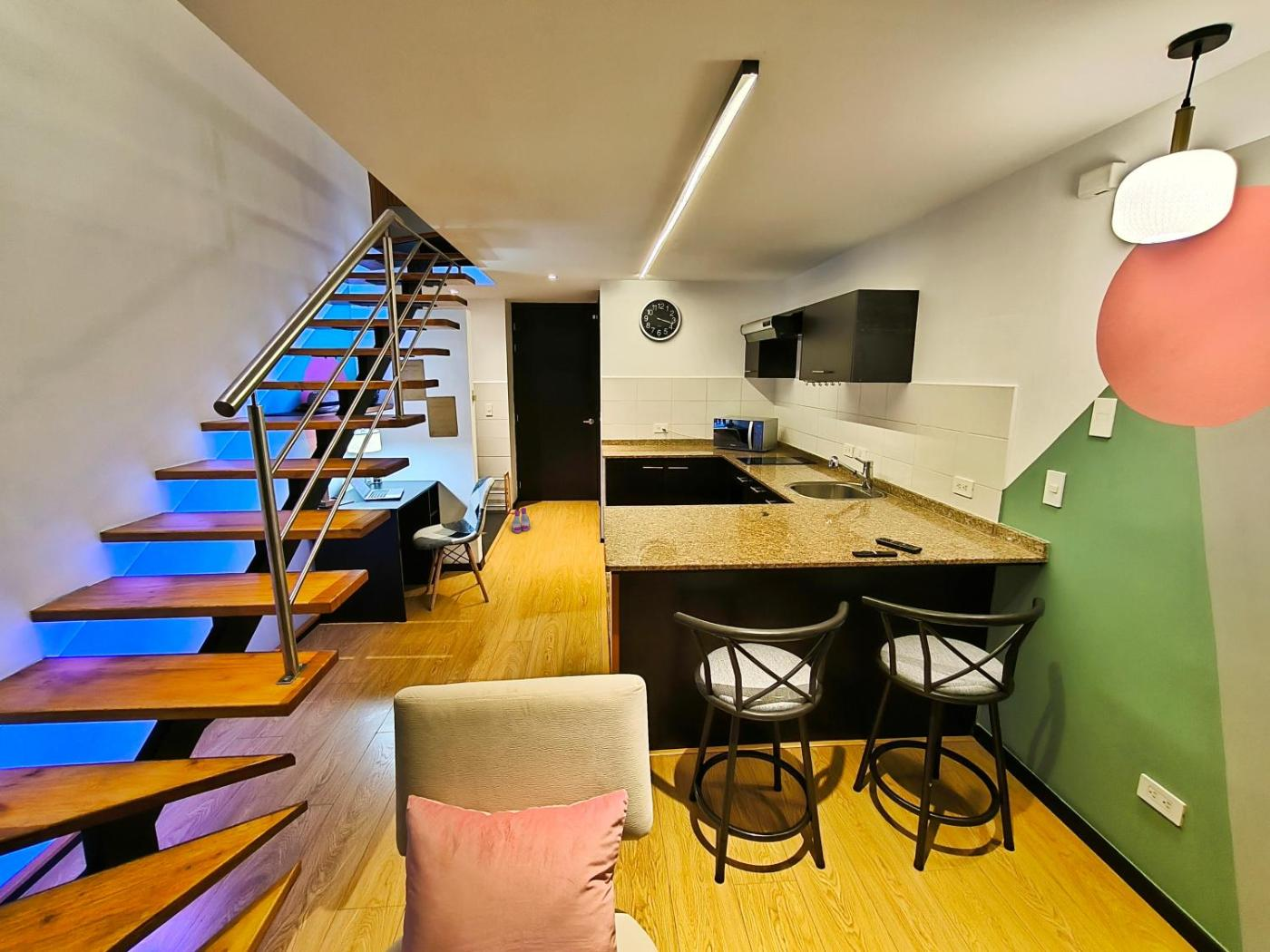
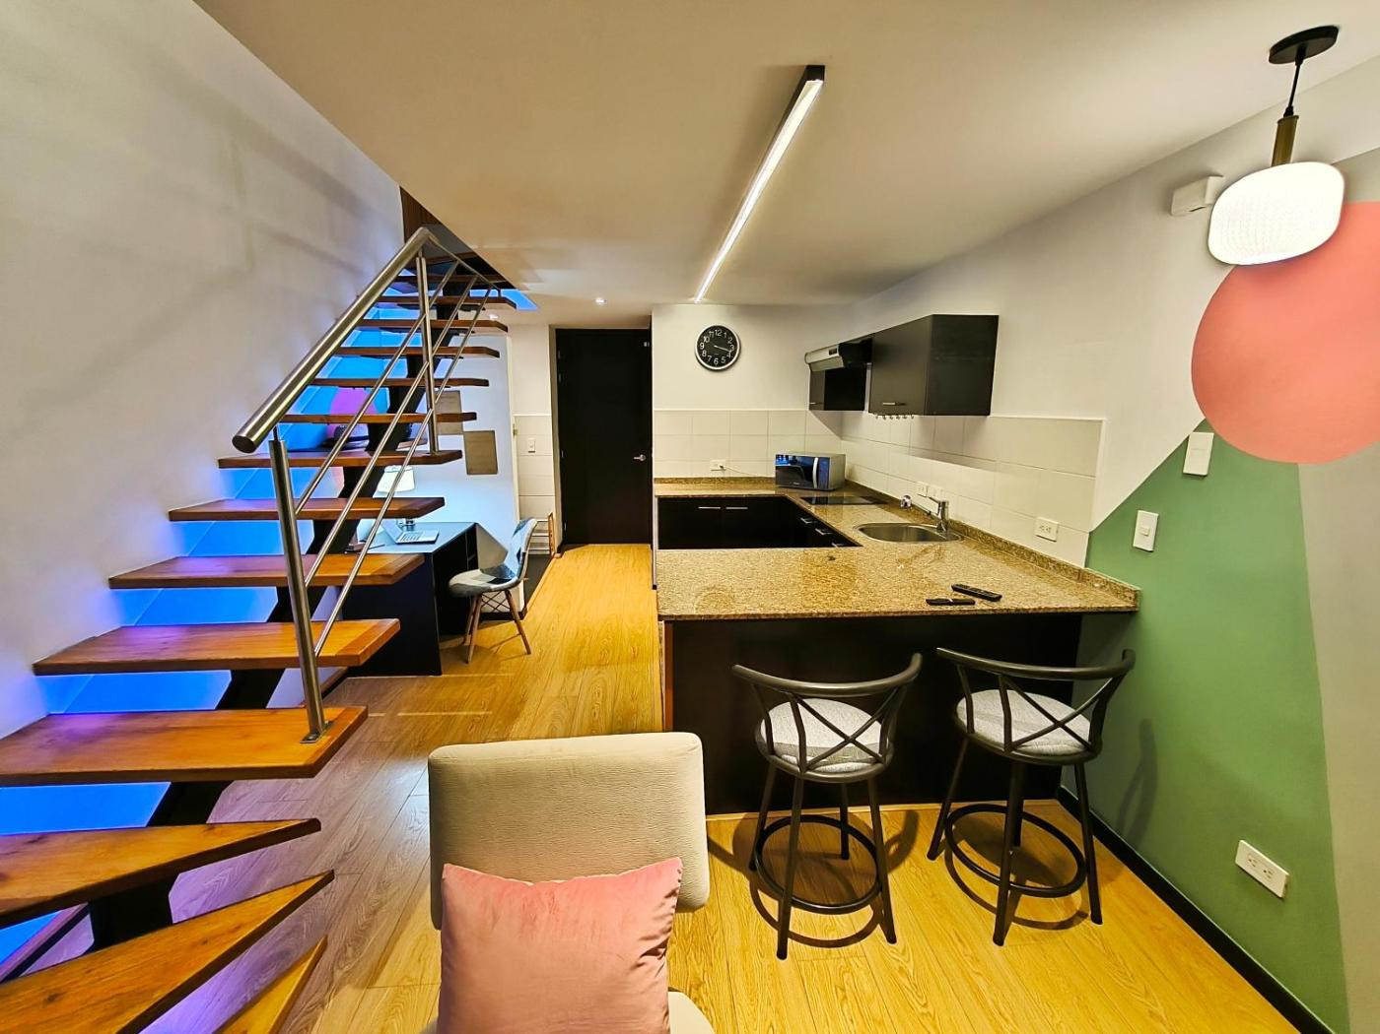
- boots (521, 519)
